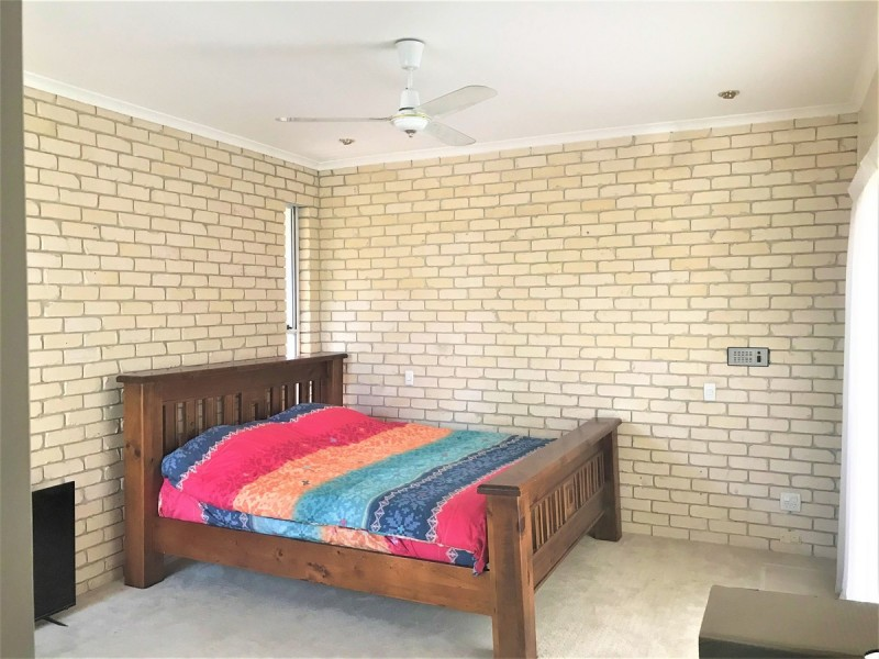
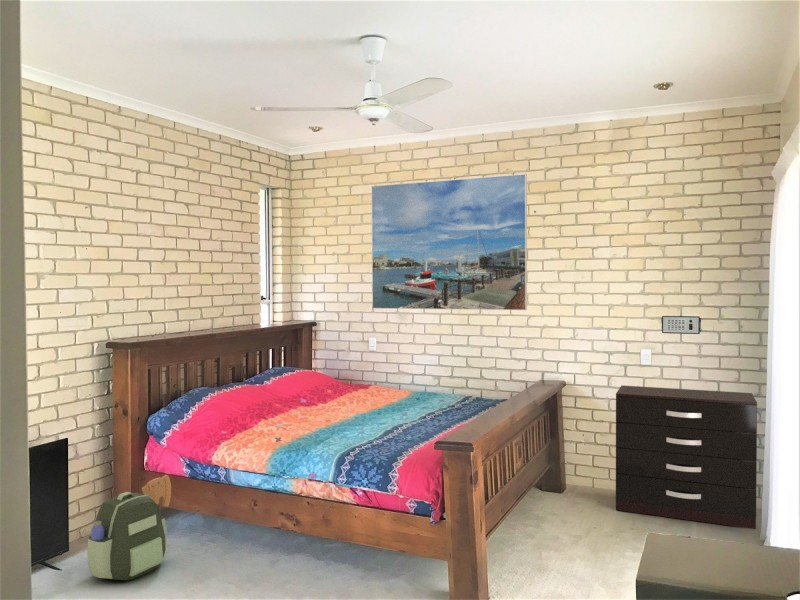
+ backpack (136, 527)
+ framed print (445, 245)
+ dresser (683, 452)
